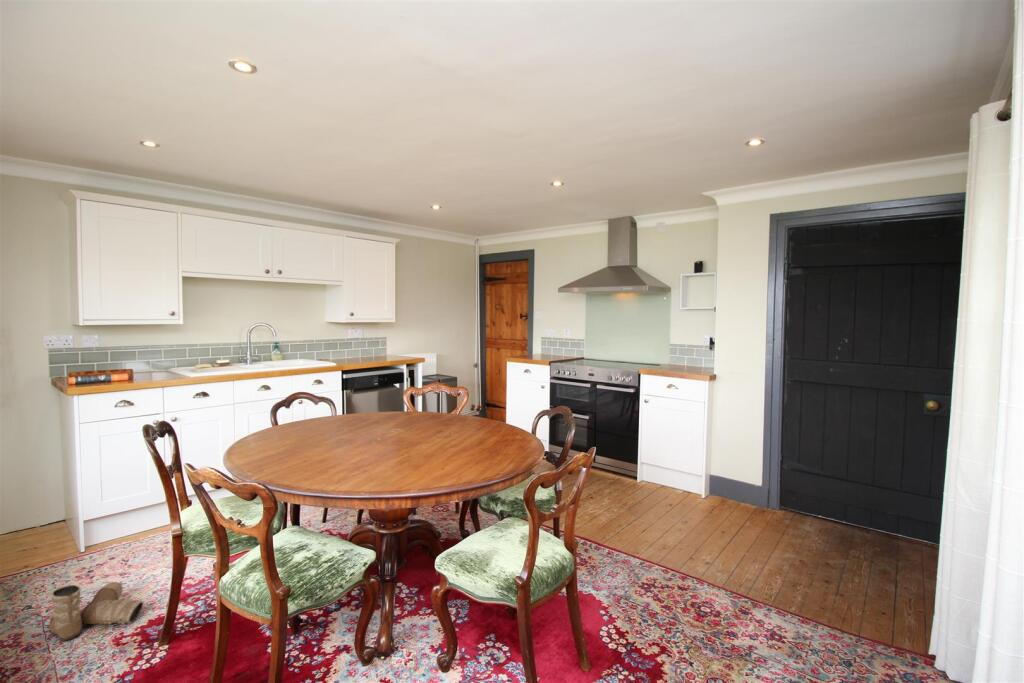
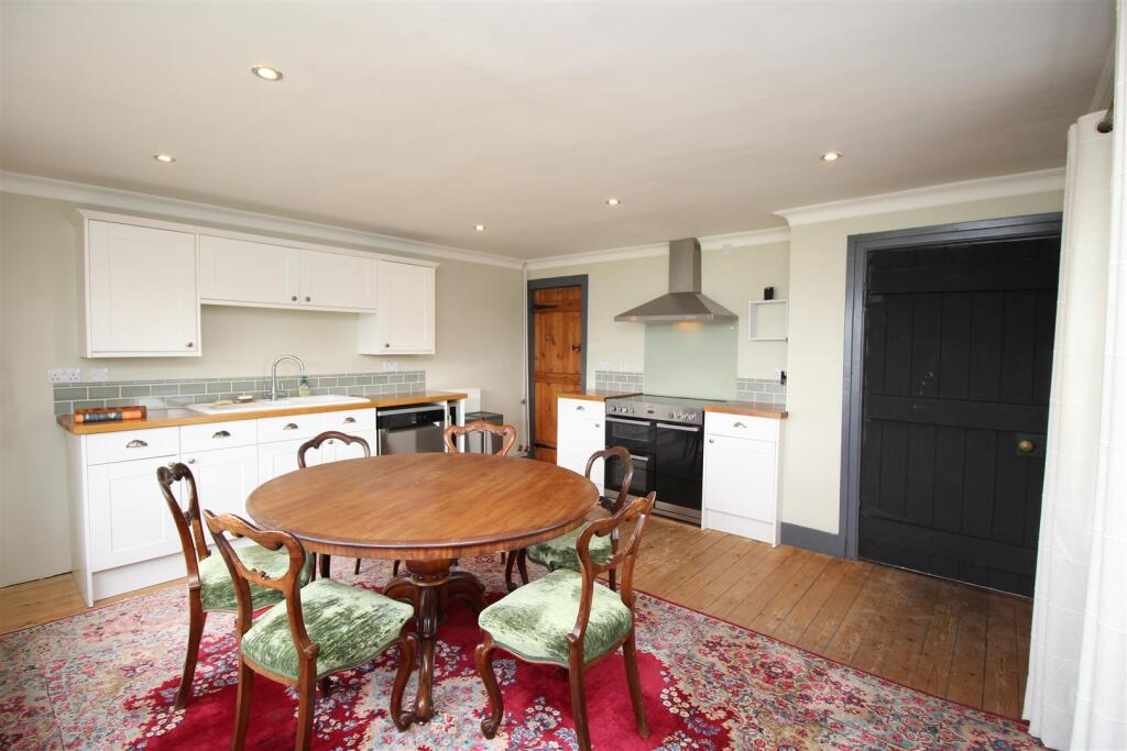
- boots (94, 599)
